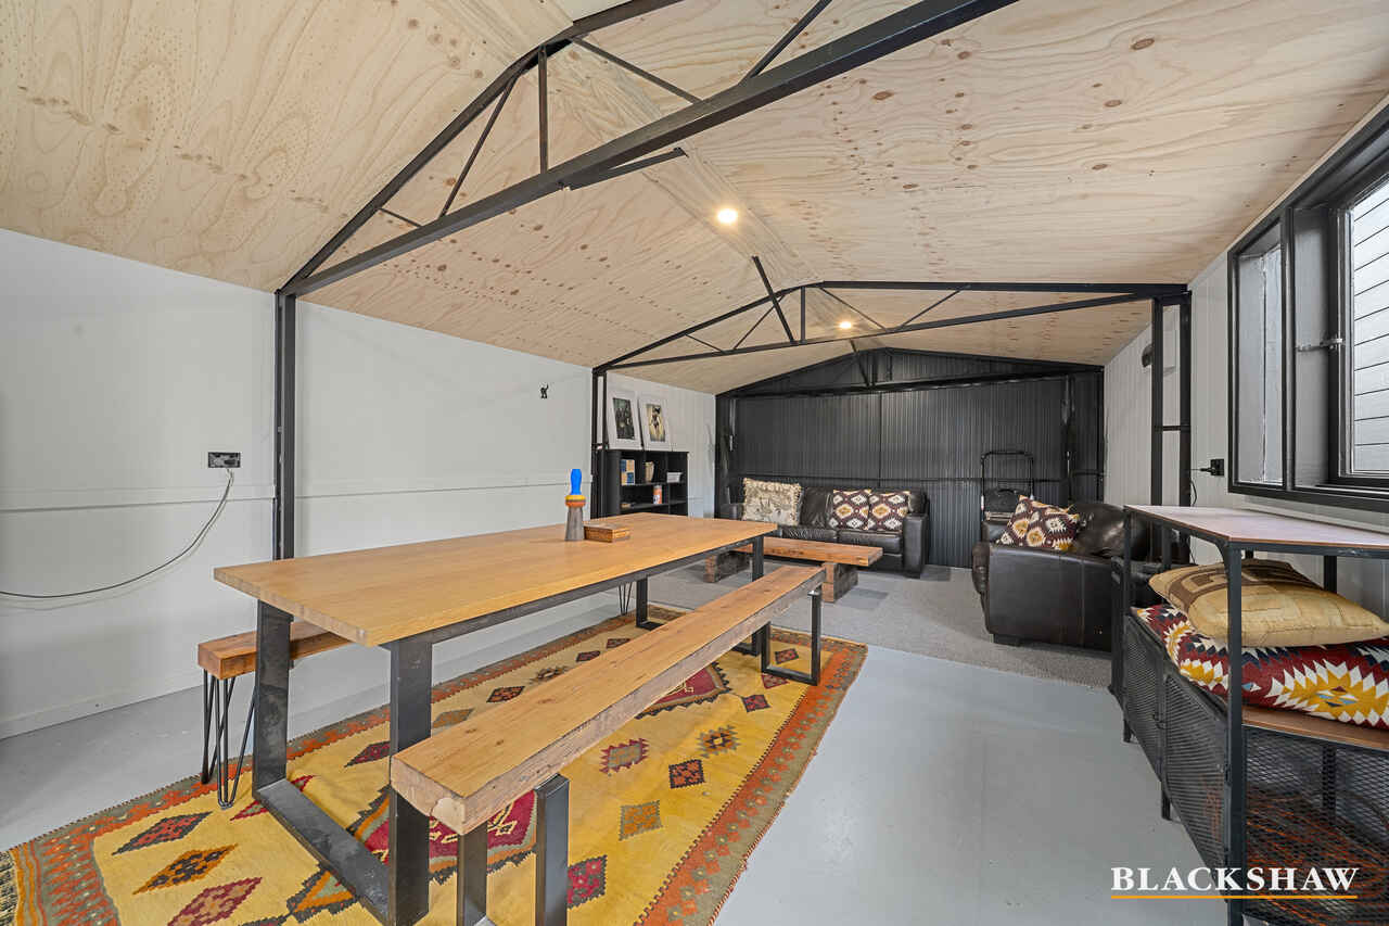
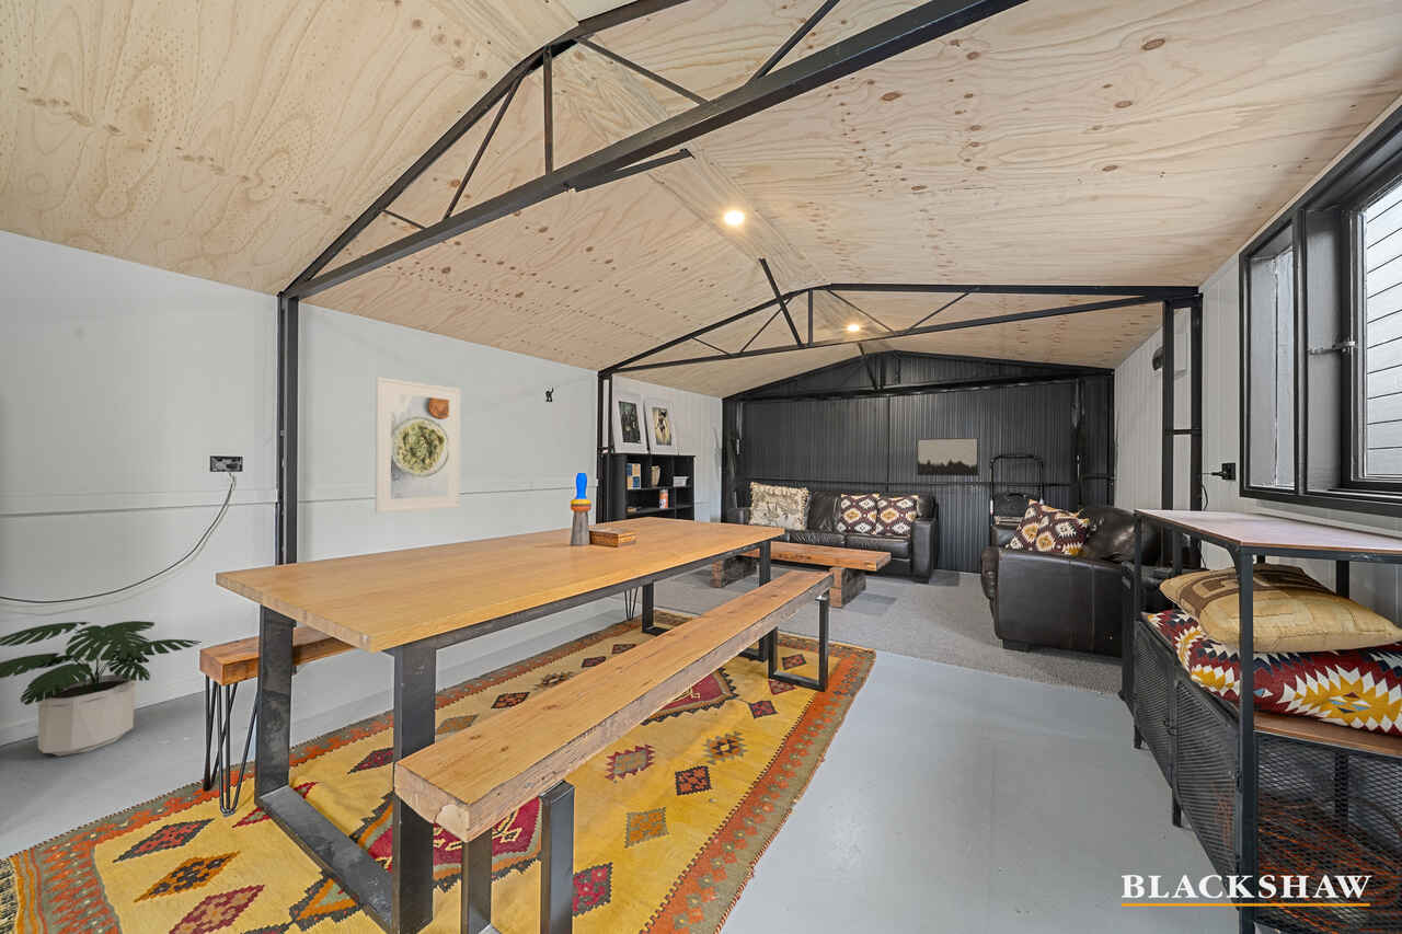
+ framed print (421, 447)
+ wall art (946, 457)
+ potted plant (94, 682)
